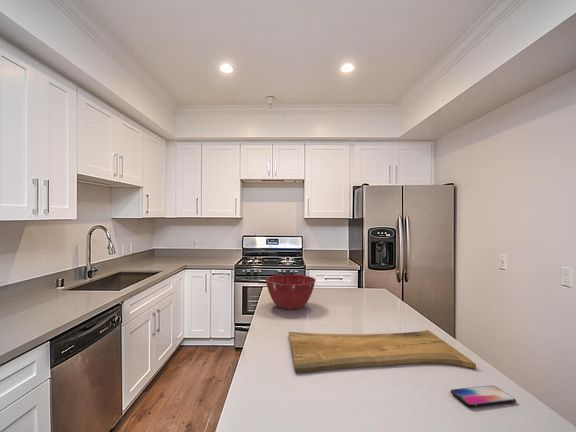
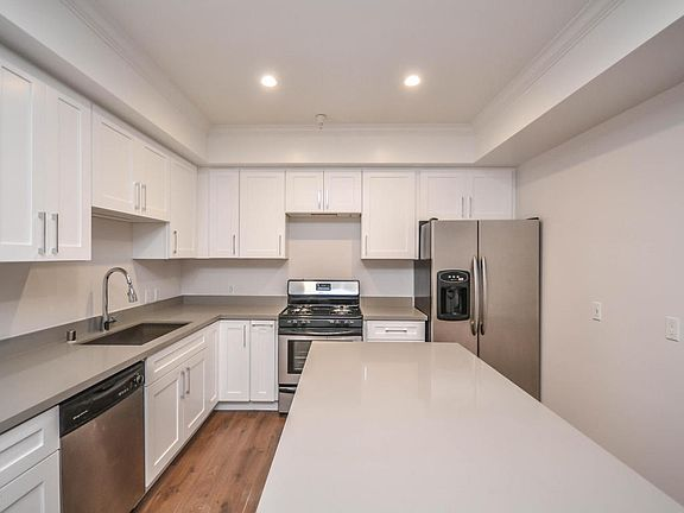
- mixing bowl (290, 292)
- cutting board (371, 348)
- smartphone (482, 395)
